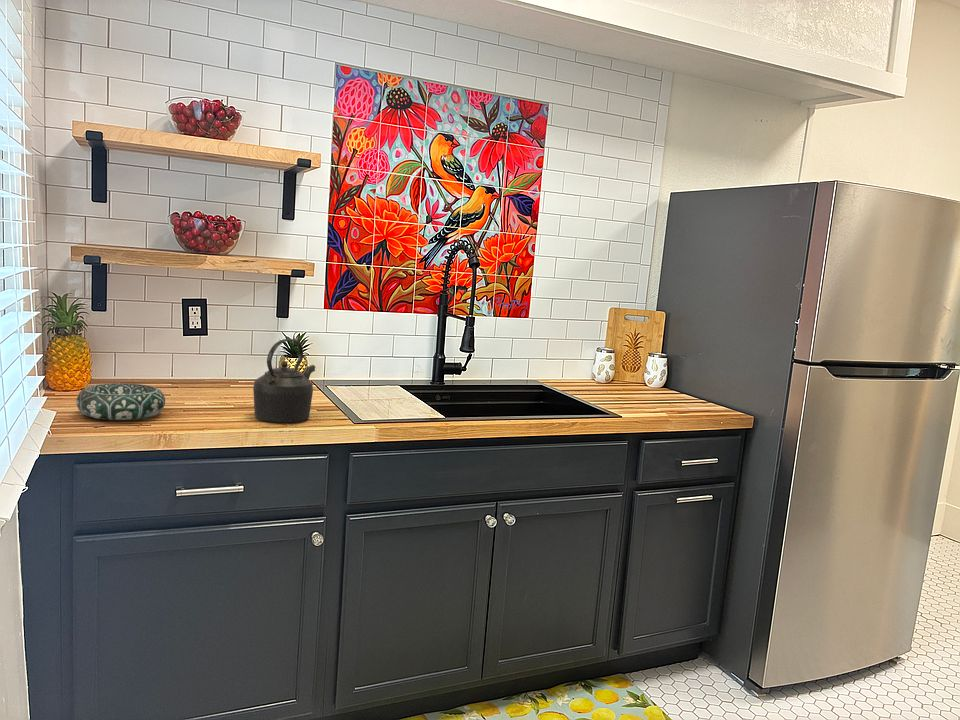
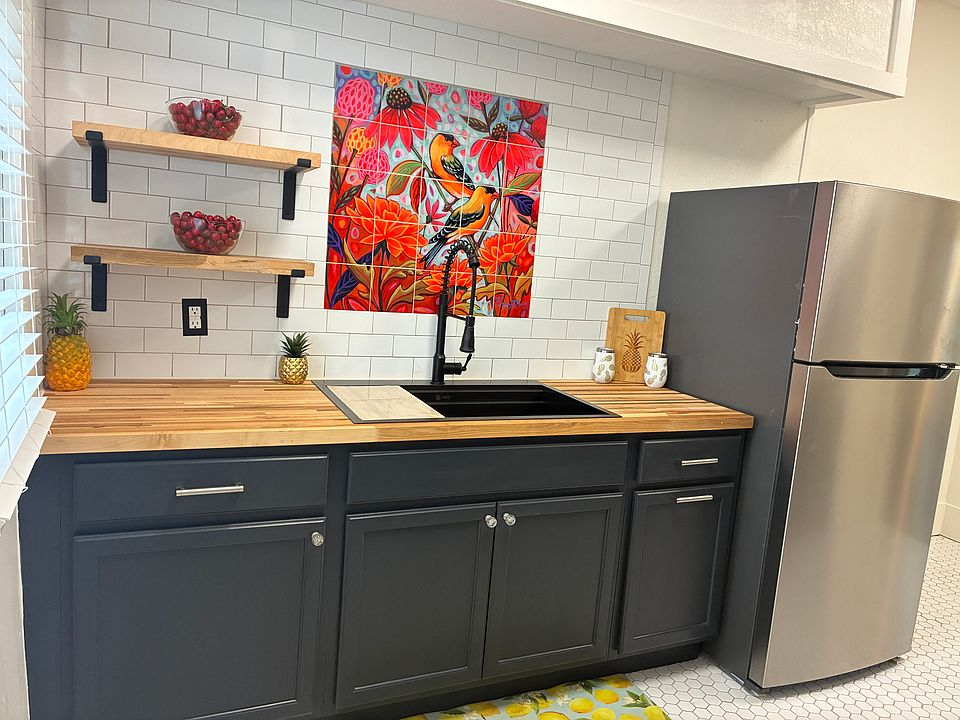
- kettle (291, 376)
- decorative bowl (121, 401)
